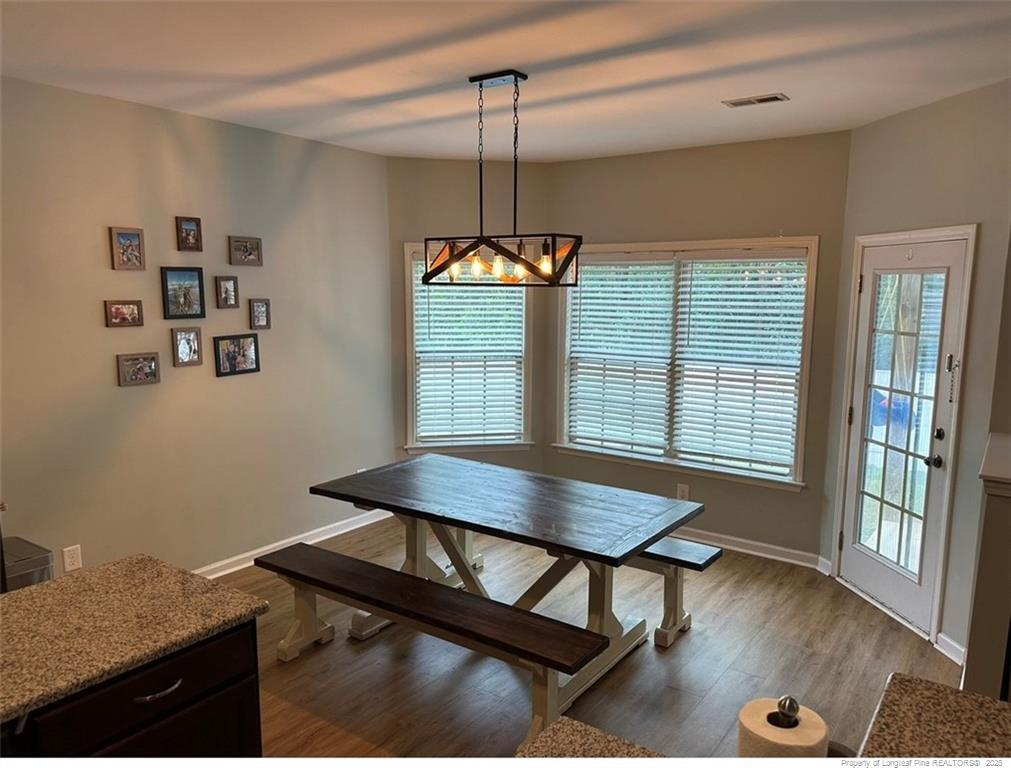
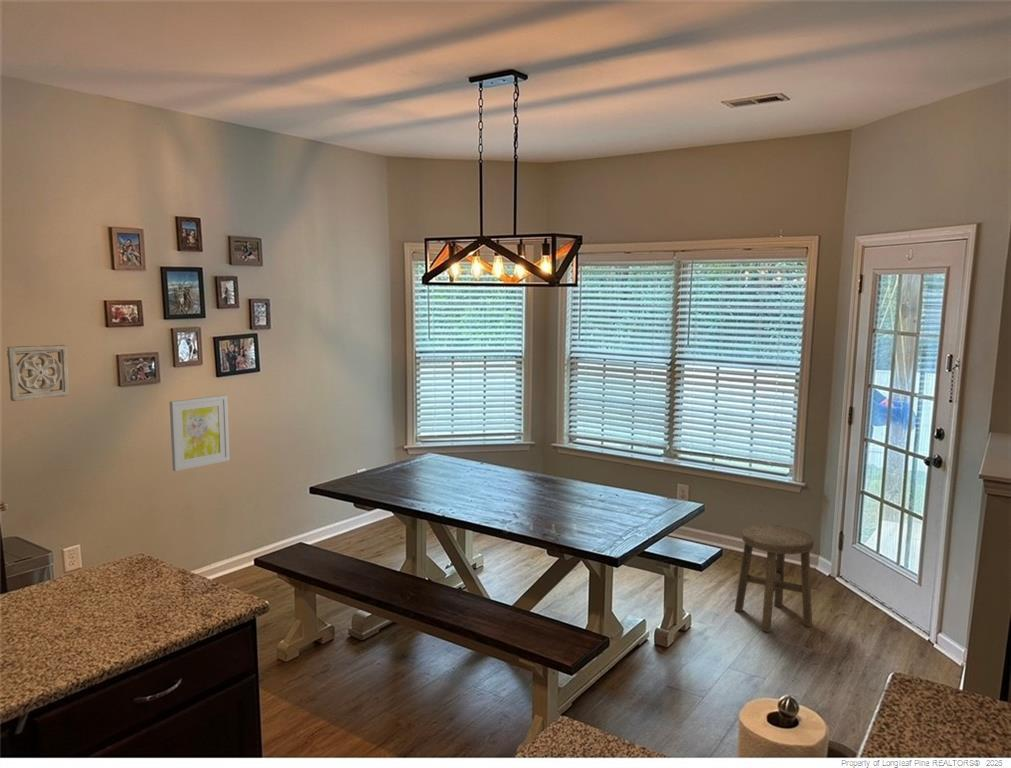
+ wall art (200, 432)
+ wall ornament (38, 372)
+ stool (774, 576)
